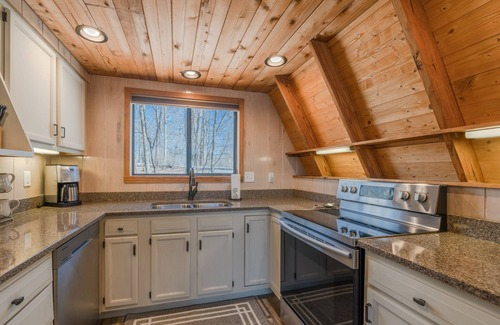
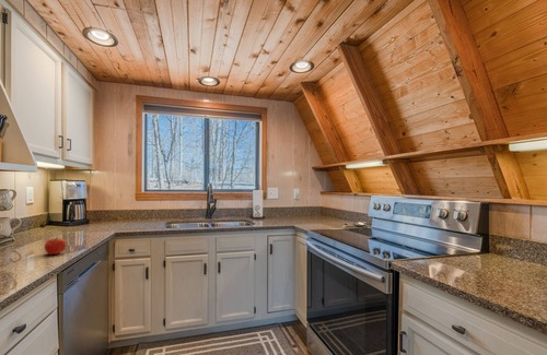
+ fruit (55, 245)
